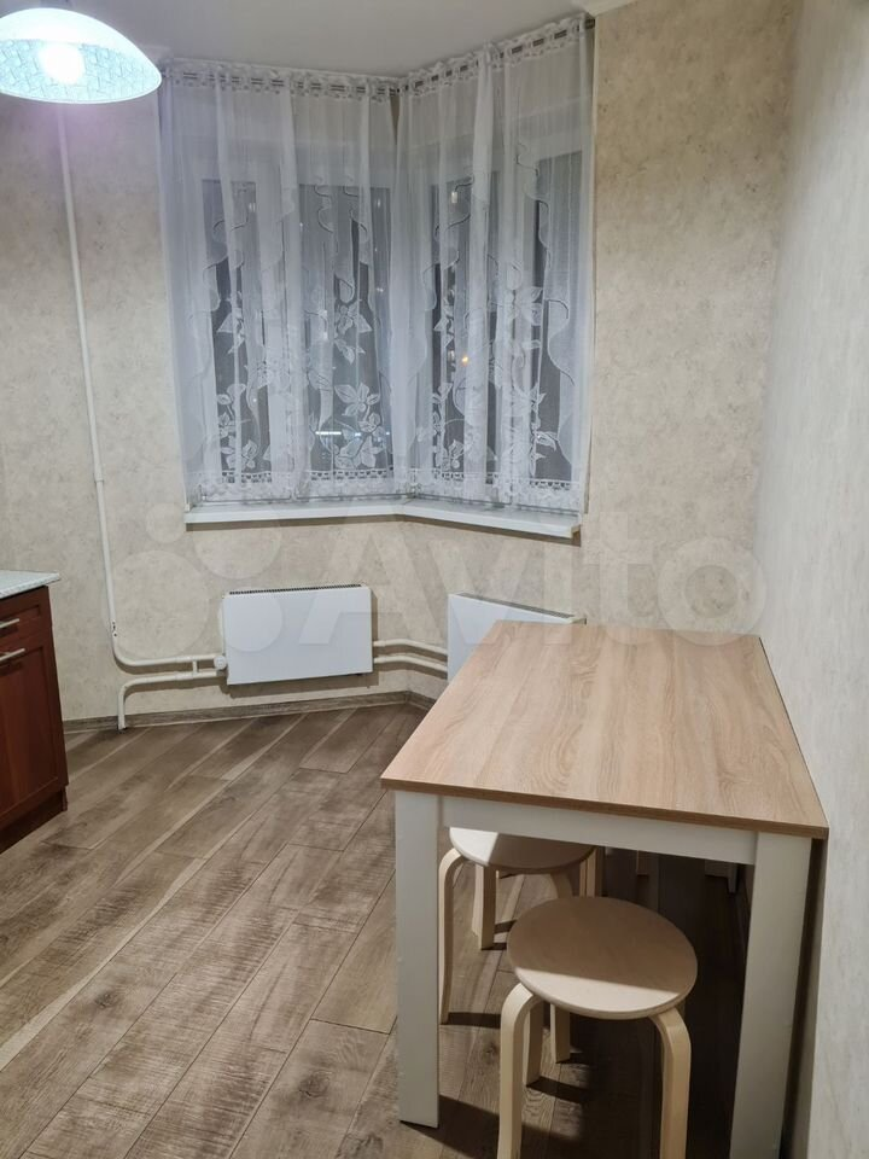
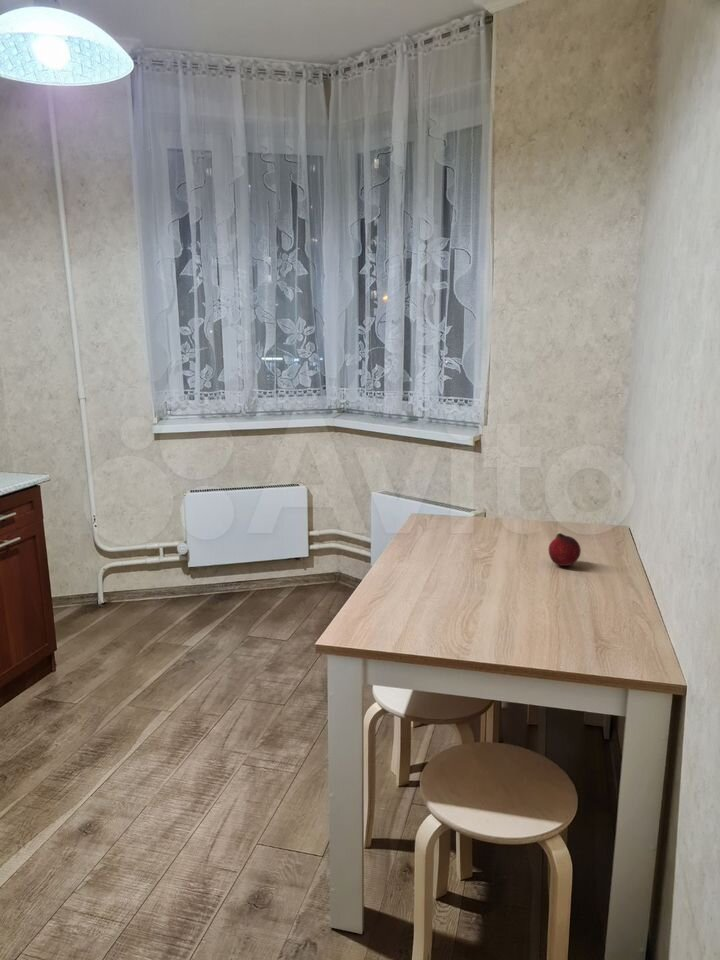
+ fruit (564, 549)
